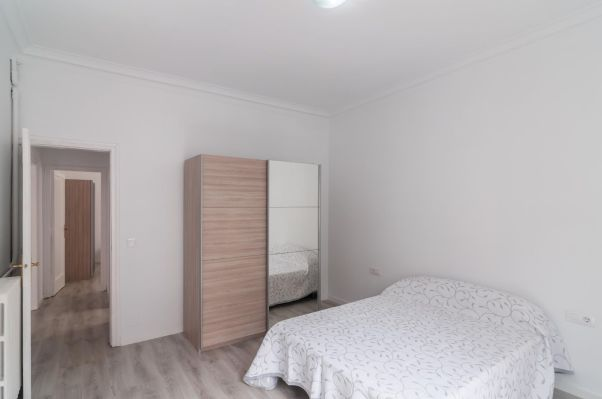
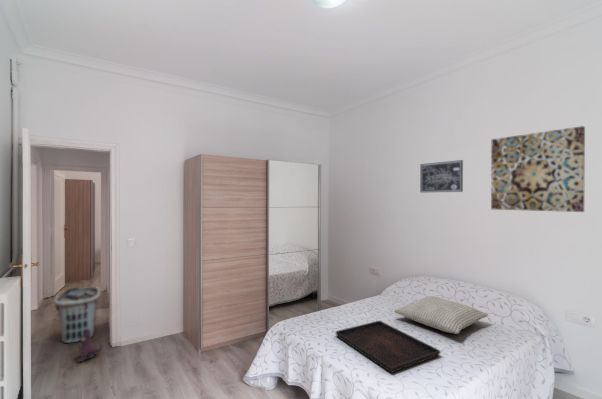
+ pillow (440, 313)
+ serving tray (384, 343)
+ wall art (533, 172)
+ clothes hamper (78, 310)
+ plush toy (90, 343)
+ wall art (440, 177)
